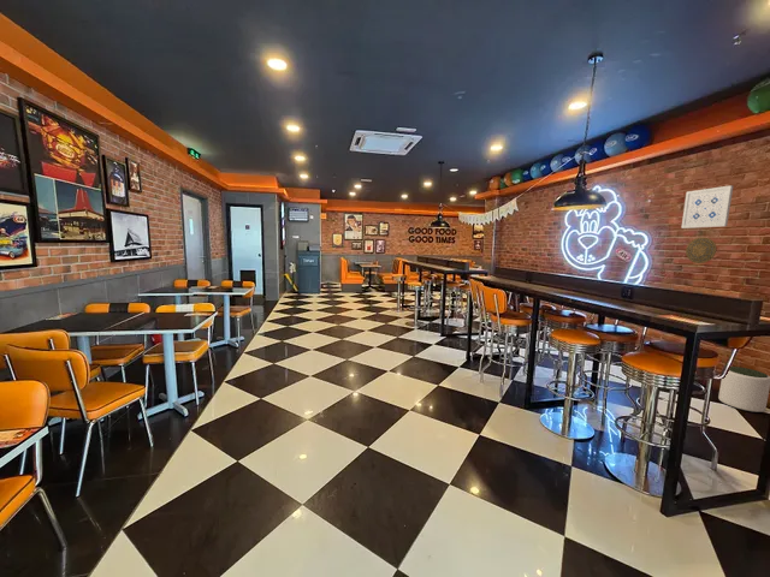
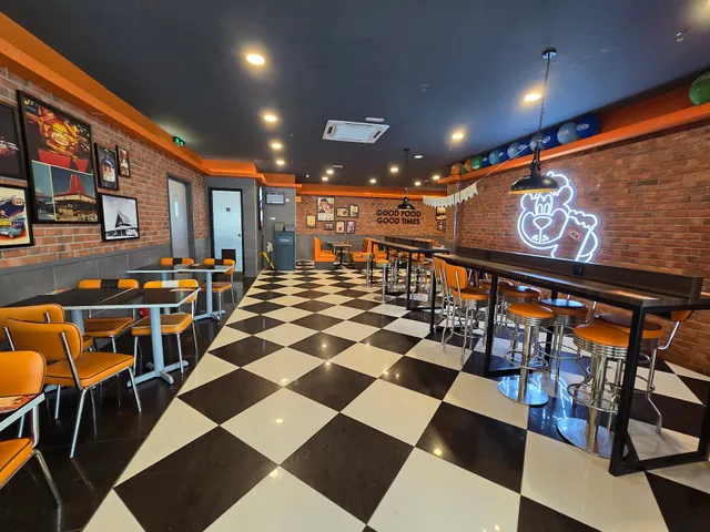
- decorative plate (699, 250)
- wall art (705, 208)
- plant pot (744, 388)
